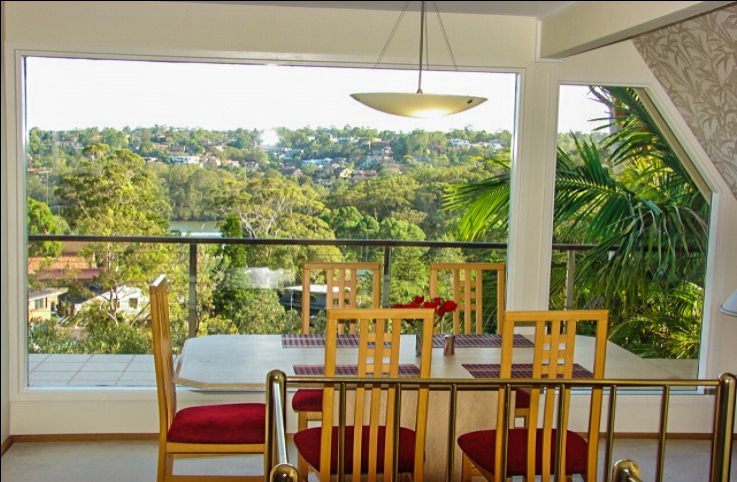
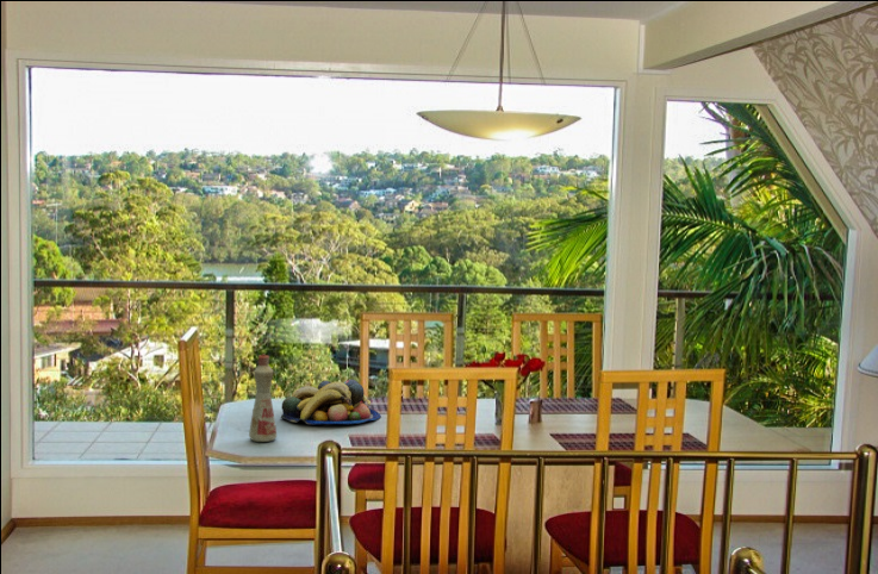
+ fruit bowl (331, 398)
+ bottle (263, 397)
